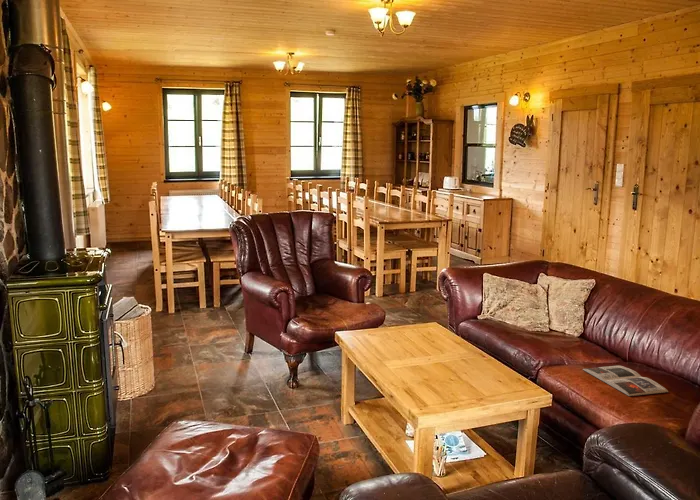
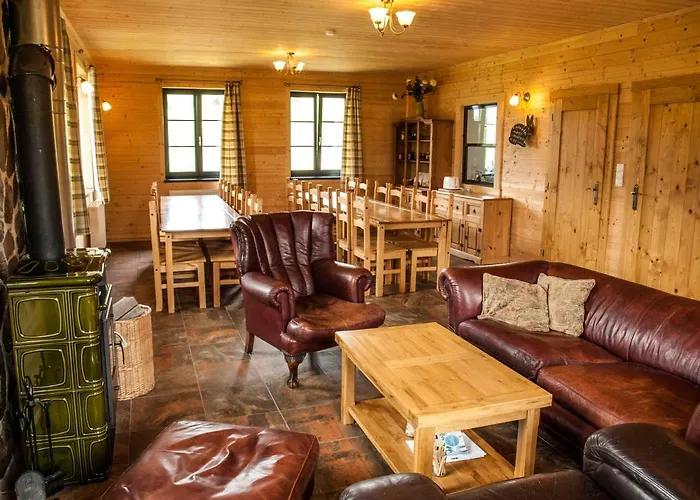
- magazine (623, 378)
